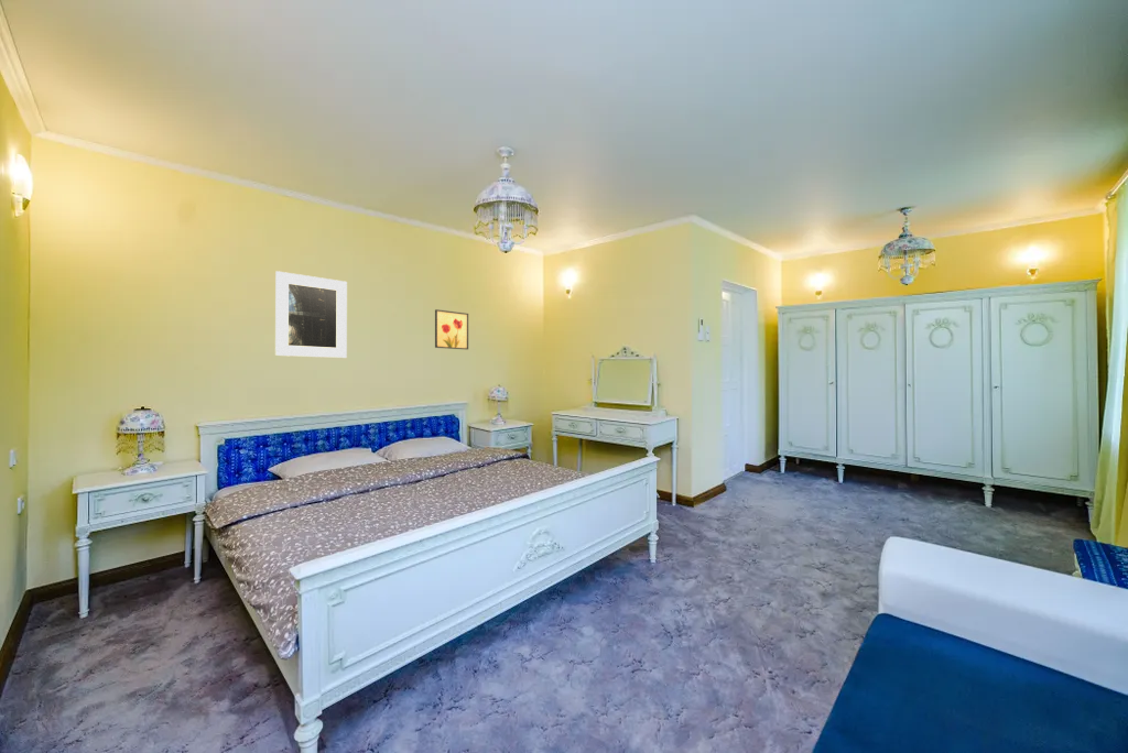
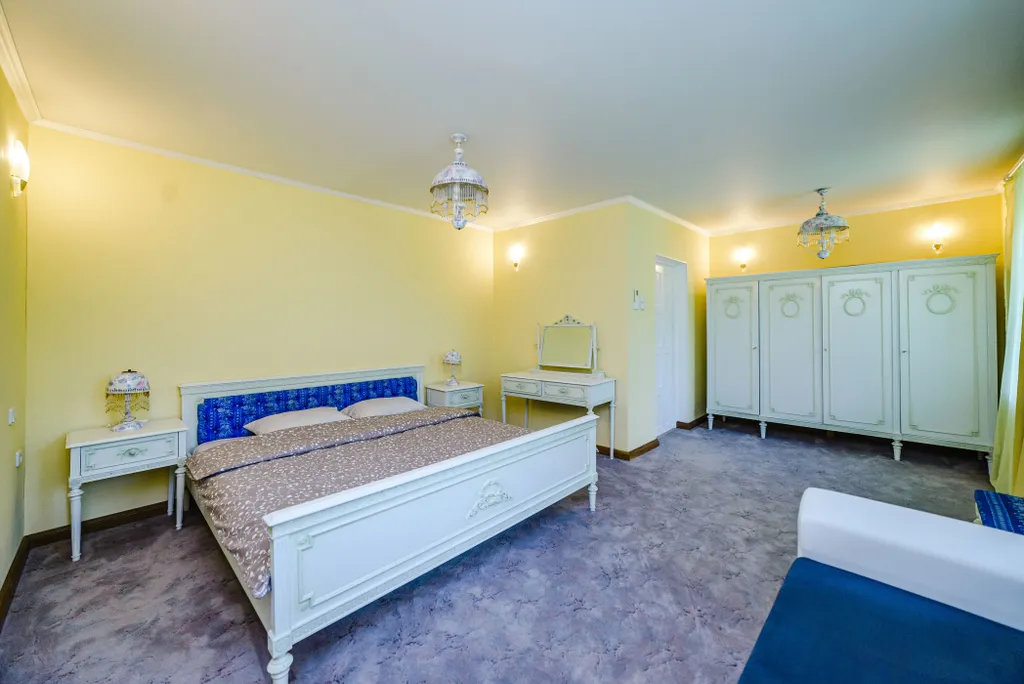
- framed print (313, 316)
- wall art (452, 329)
